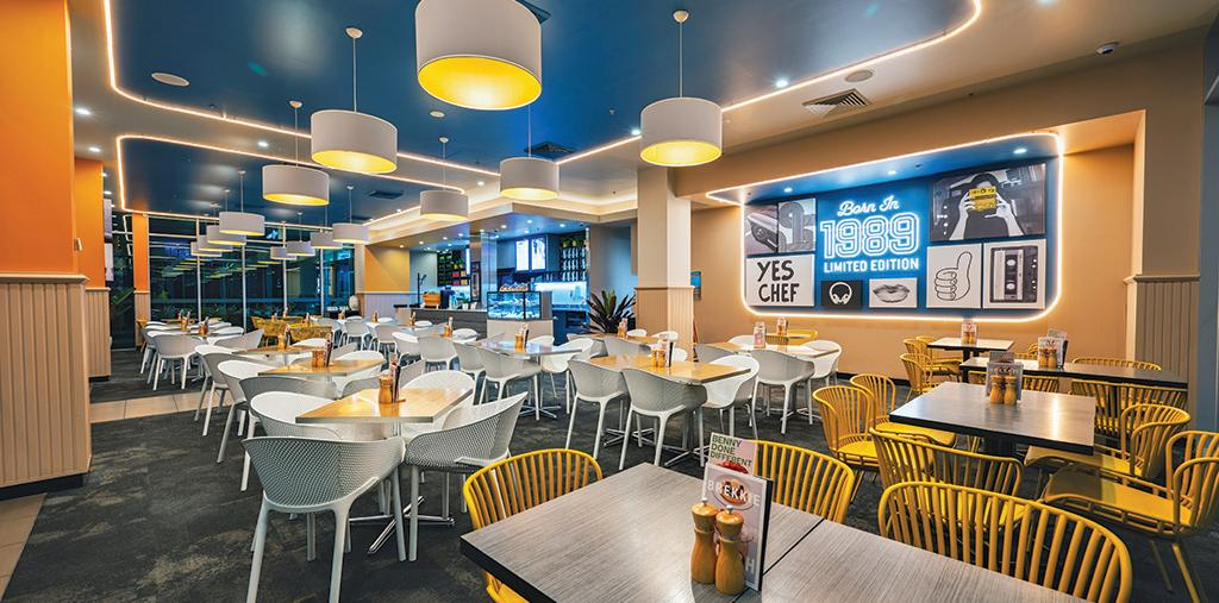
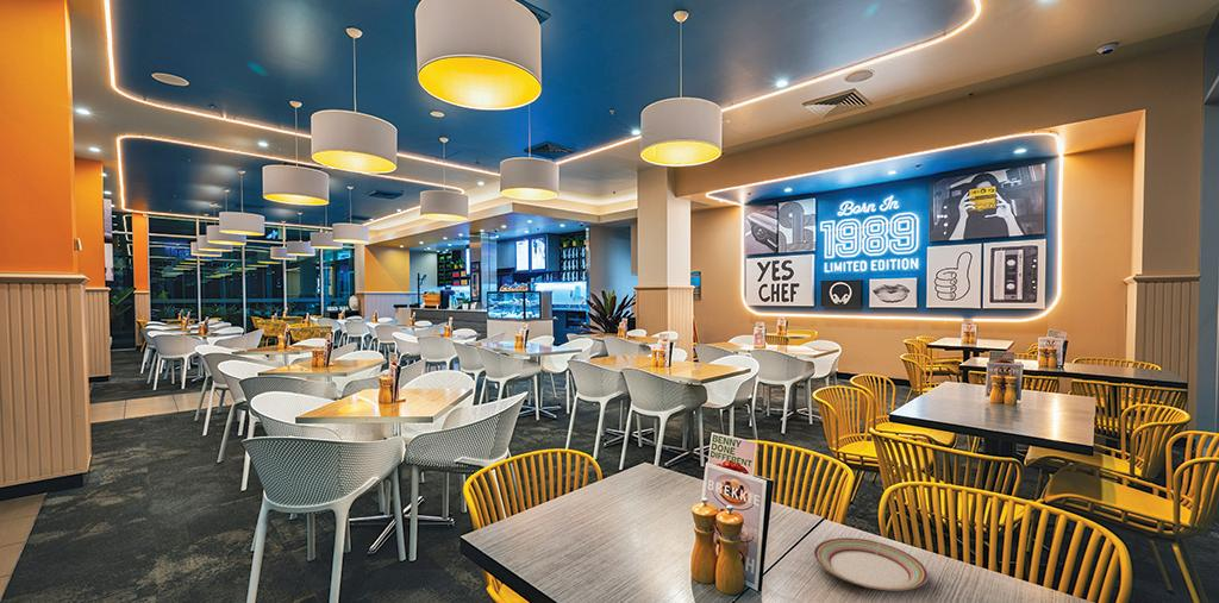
+ plate (868, 565)
